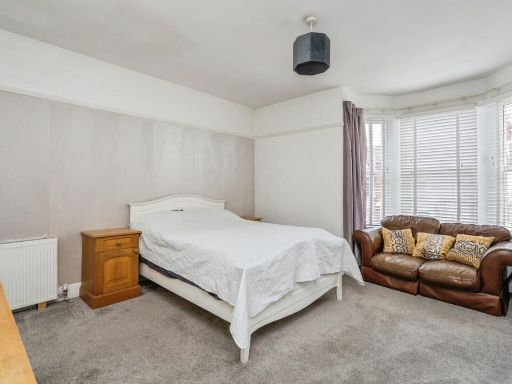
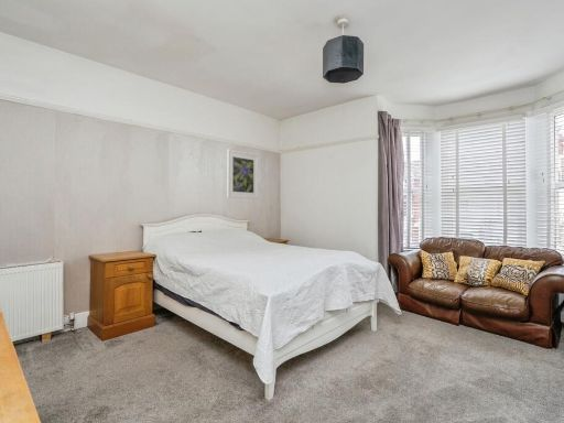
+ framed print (242, 175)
